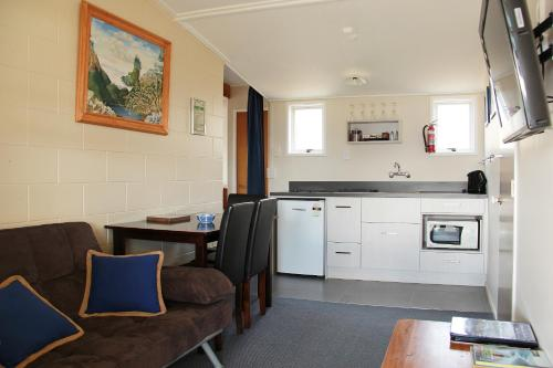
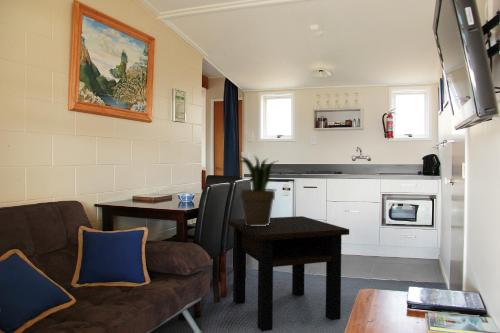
+ side table (283, 265)
+ potted plant (256, 189)
